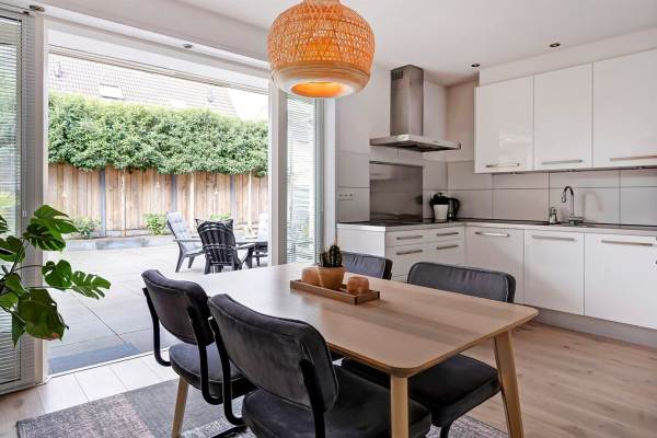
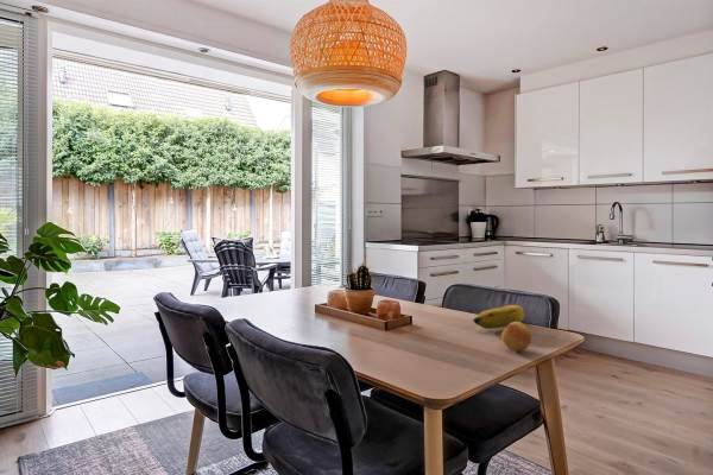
+ banana (491, 314)
+ fruit (516, 336)
